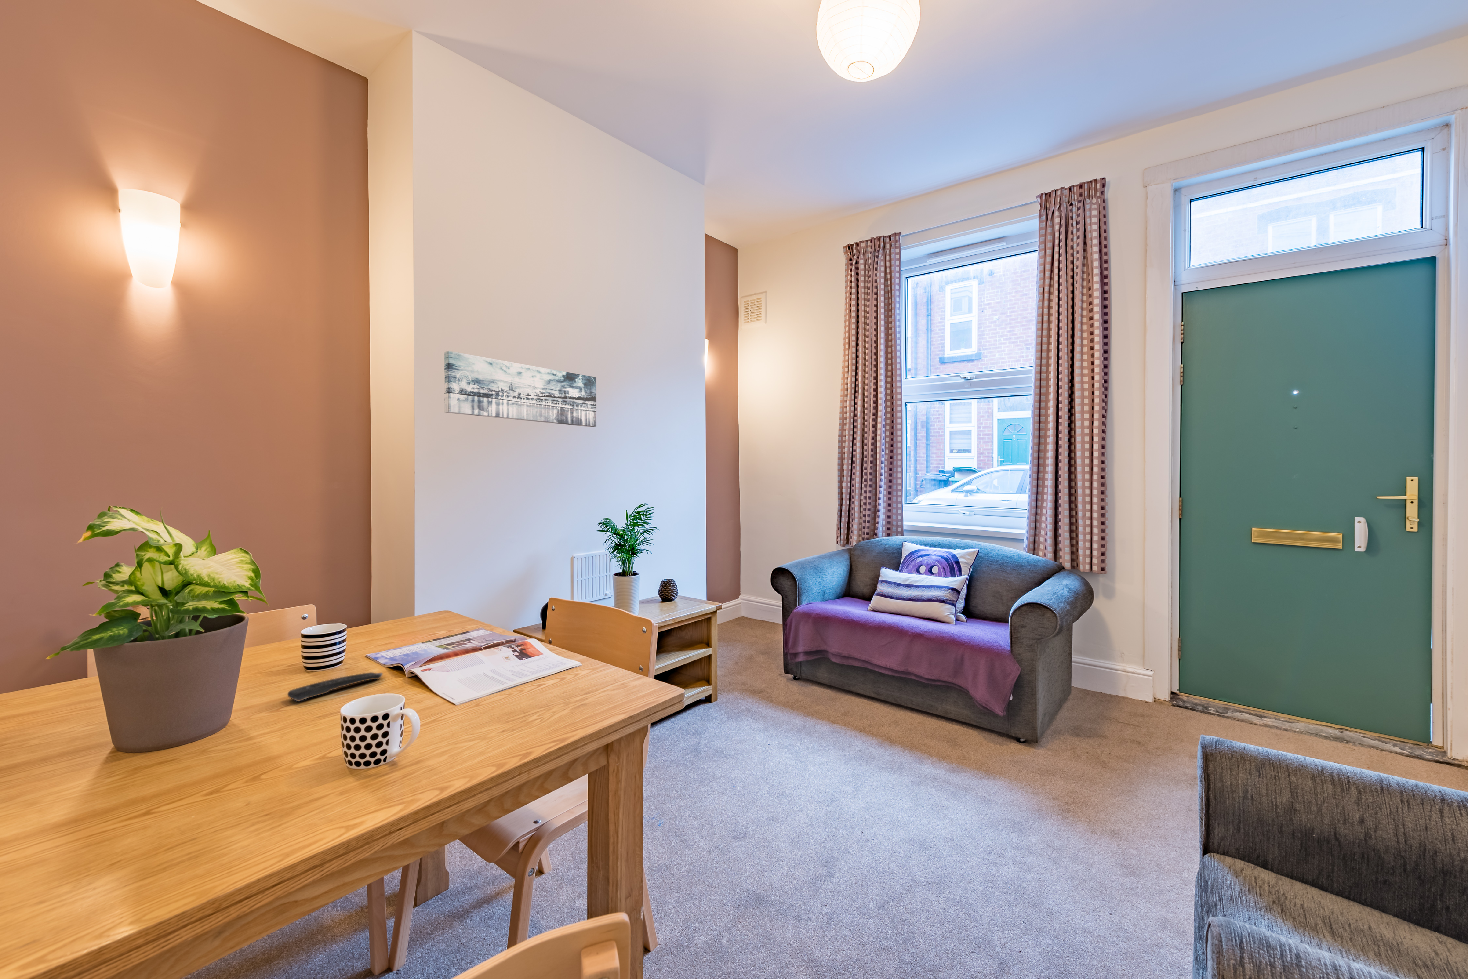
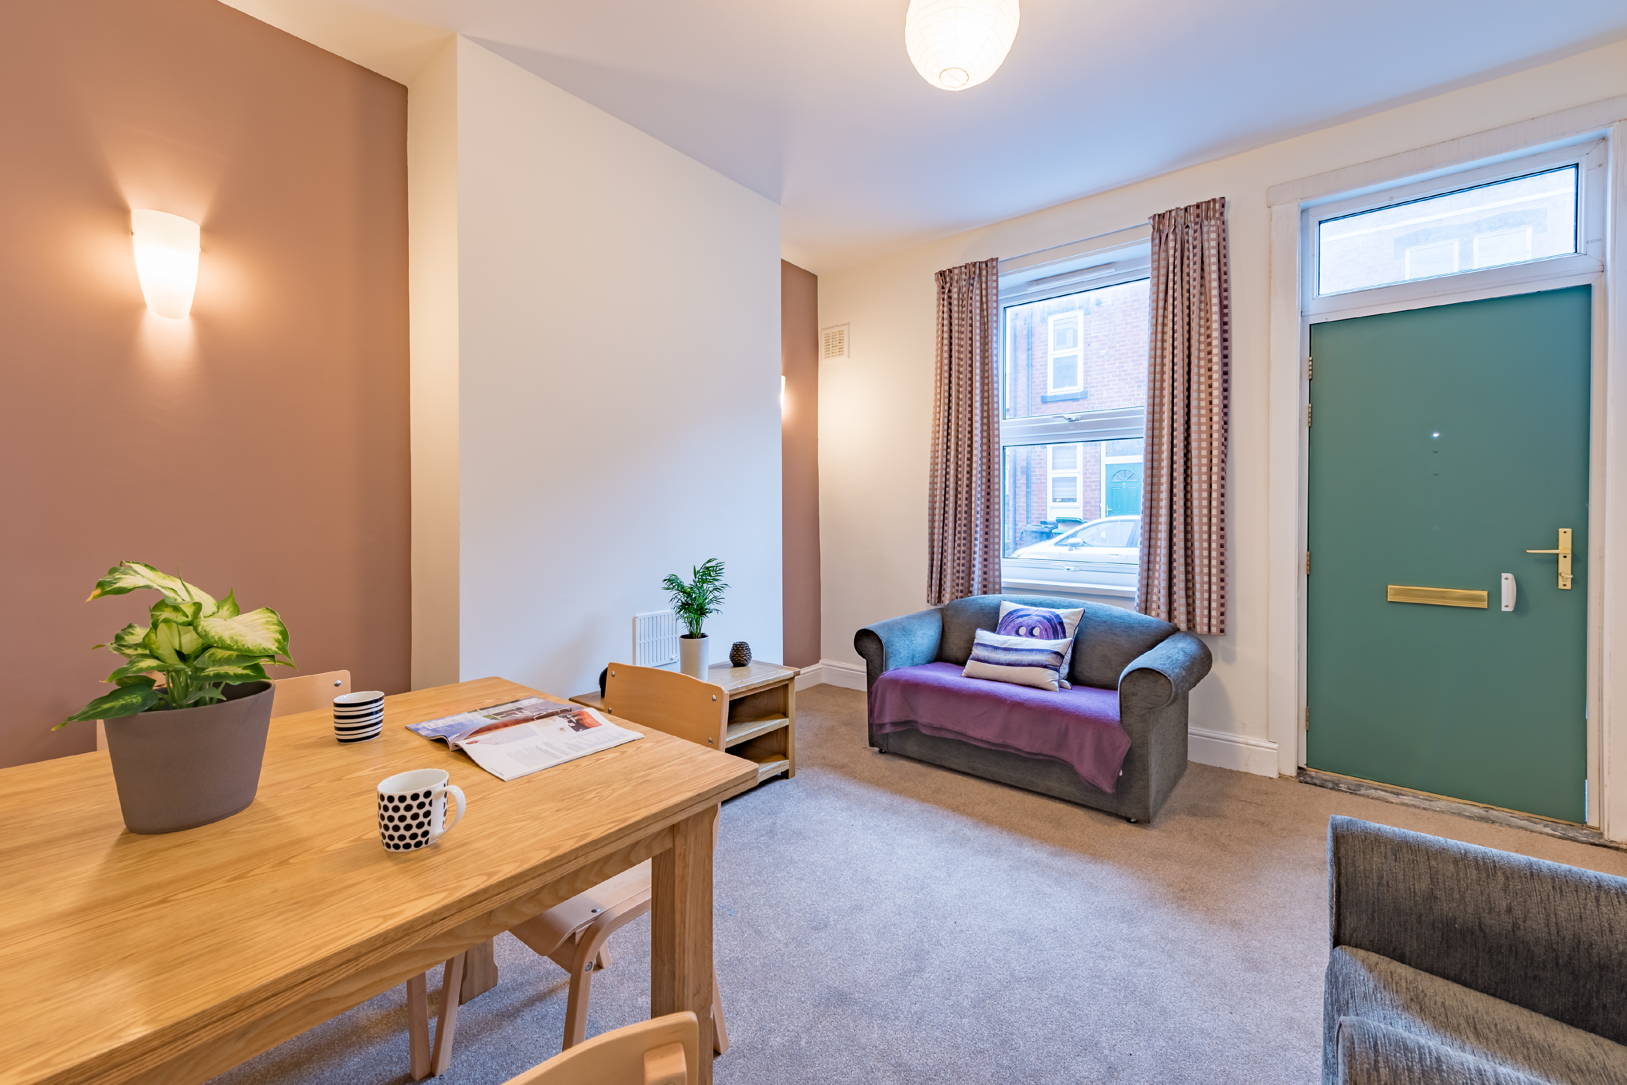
- remote control (339, 684)
- wall art (528, 393)
